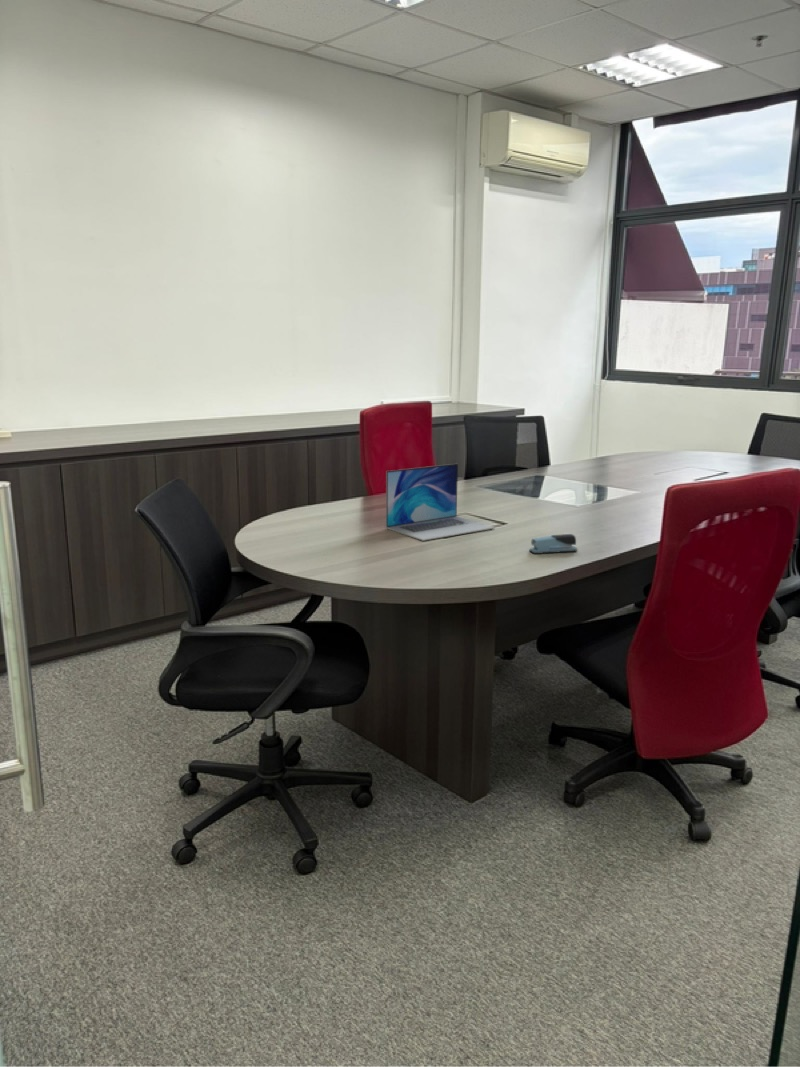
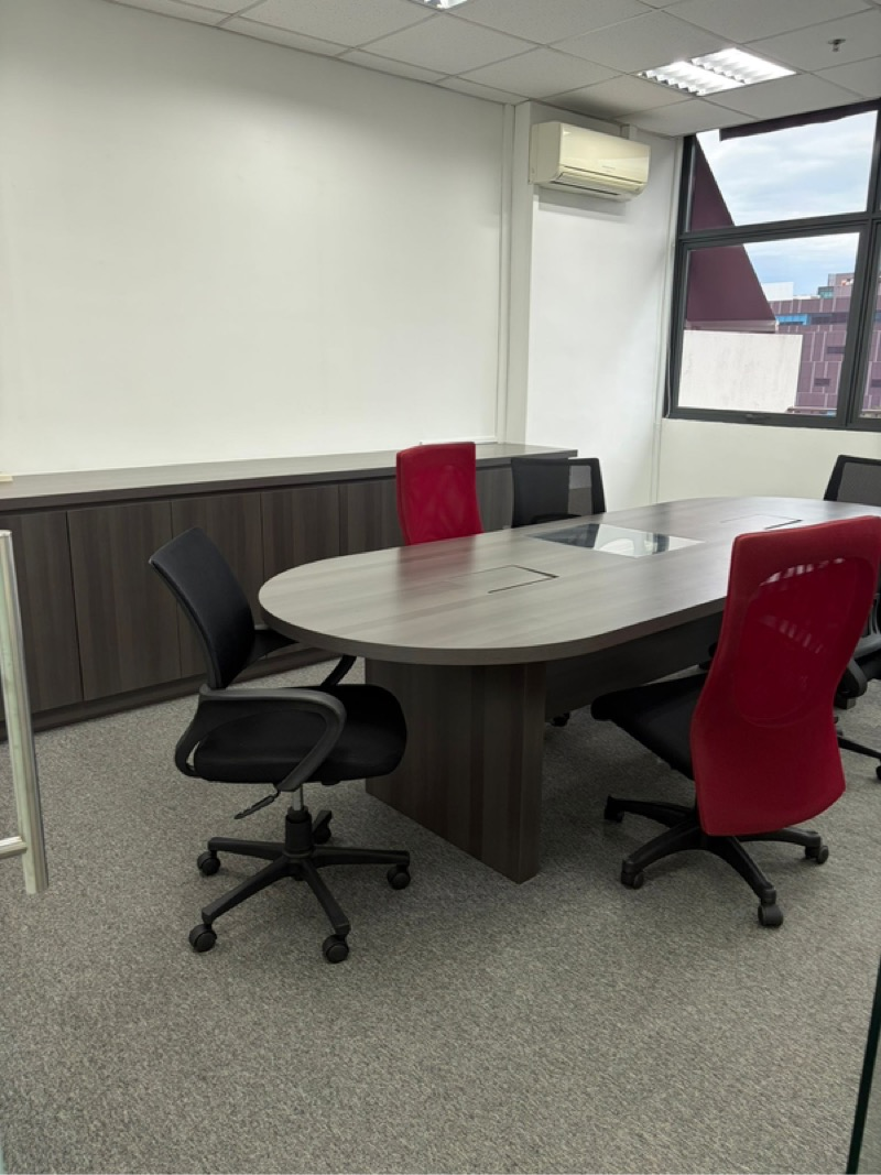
- laptop (441, 500)
- stapler (553, 543)
